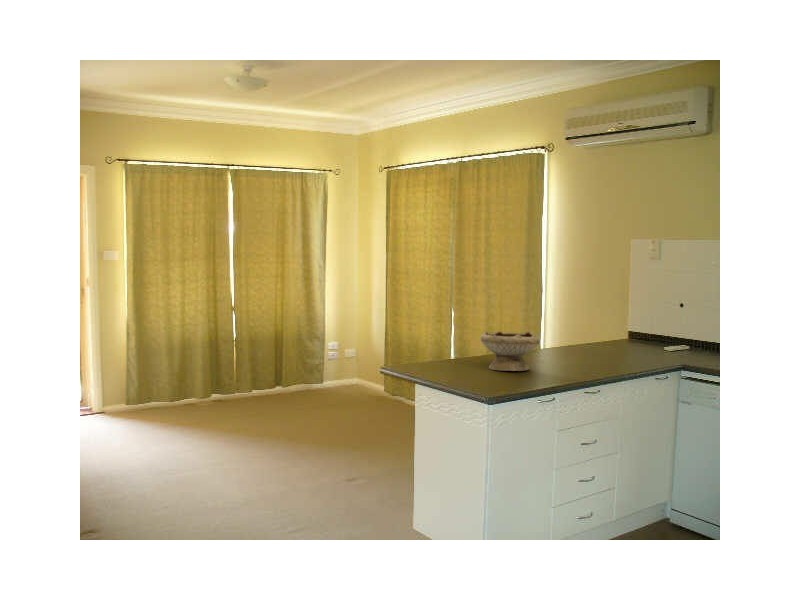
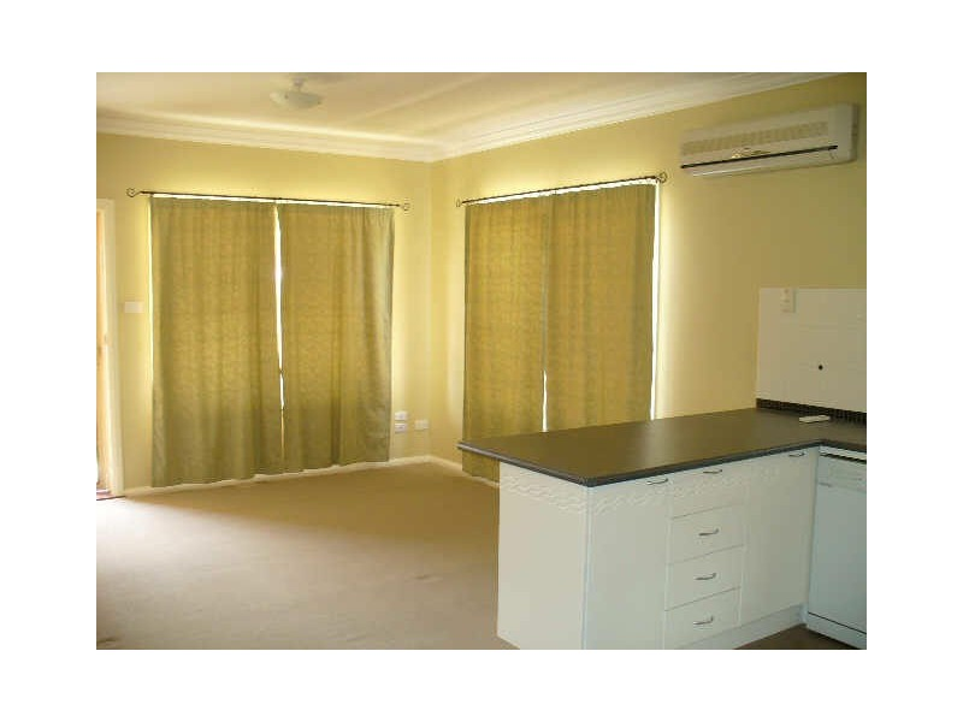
- bowl (509, 350)
